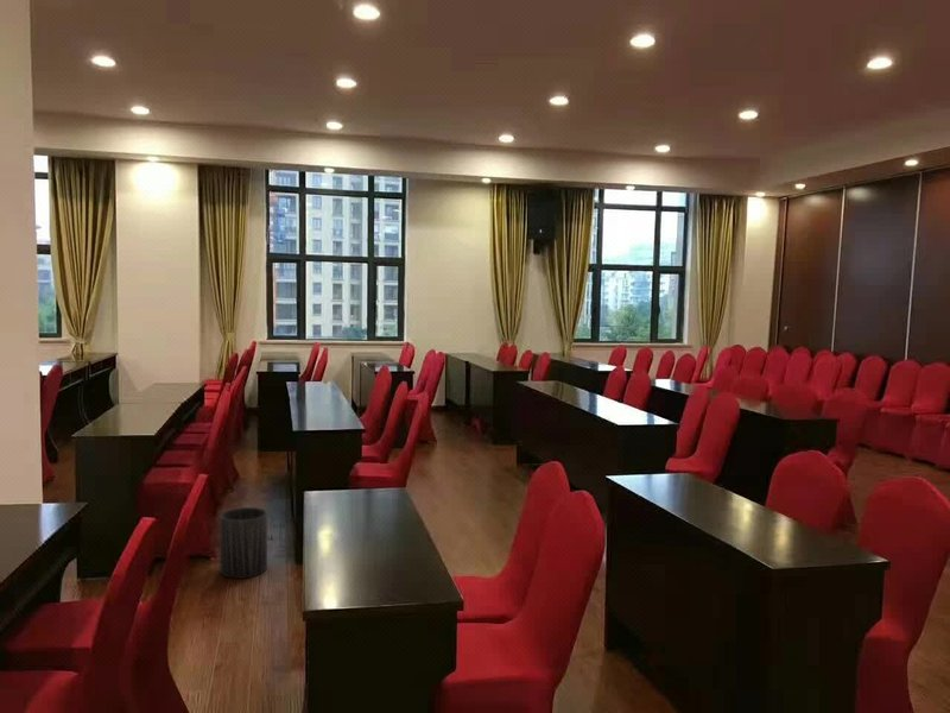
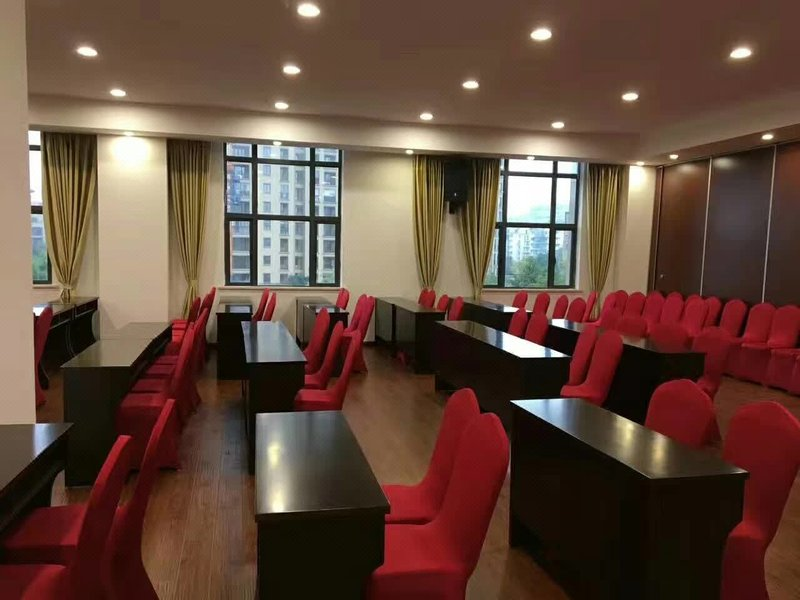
- trash can (243, 542)
